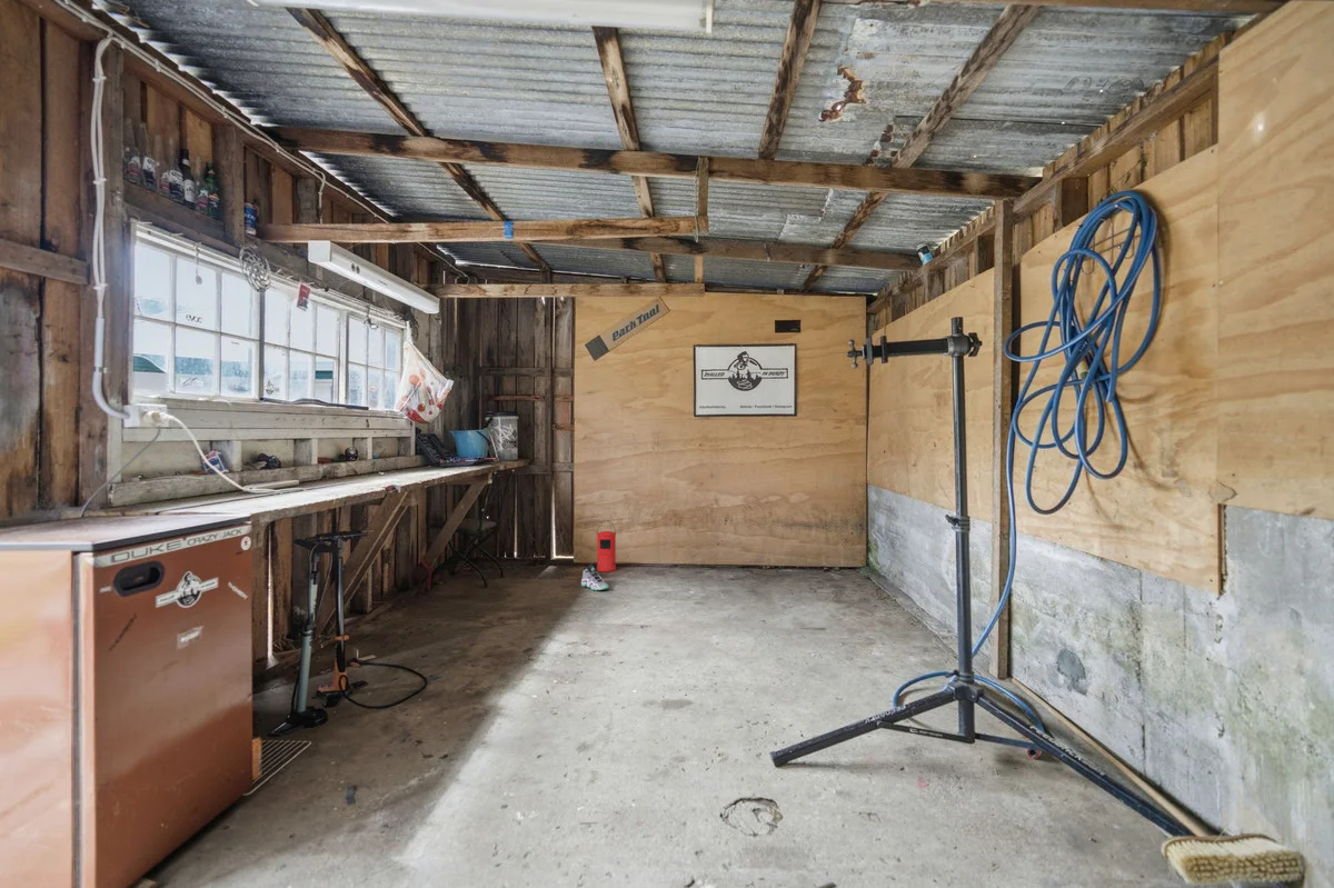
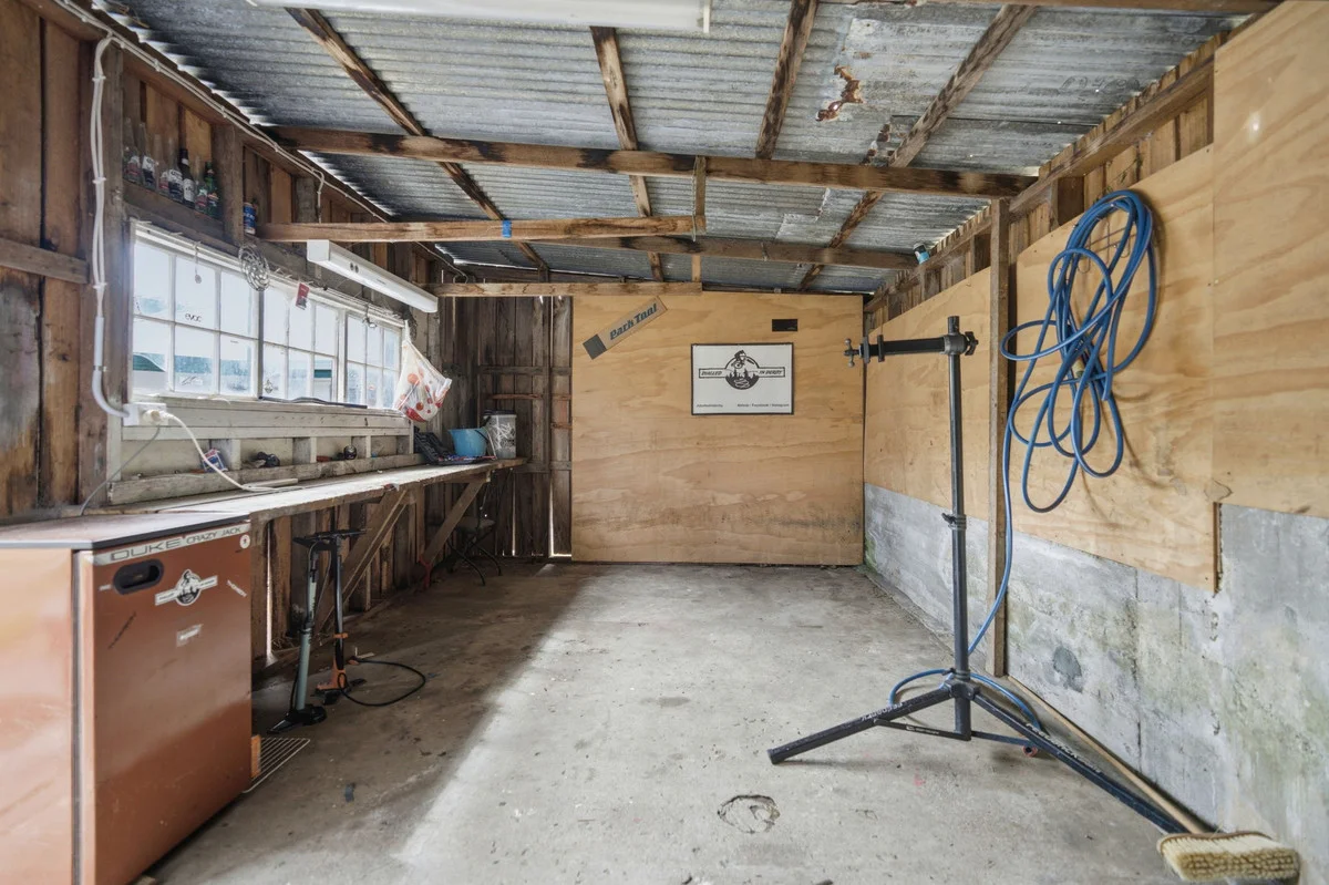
- sneaker (594, 575)
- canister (606, 545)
